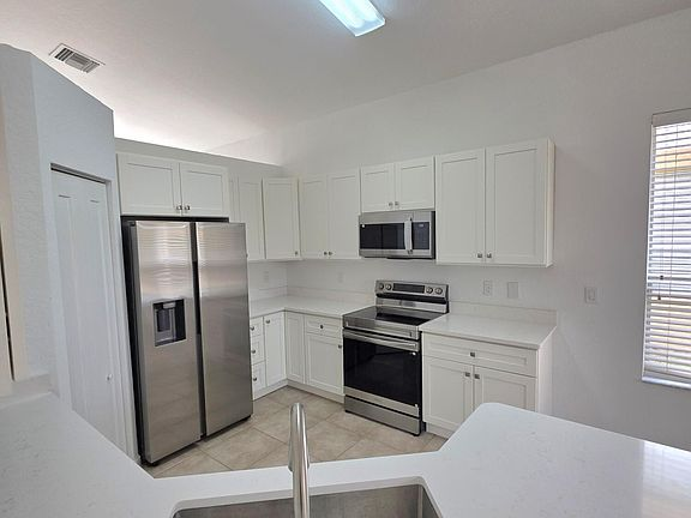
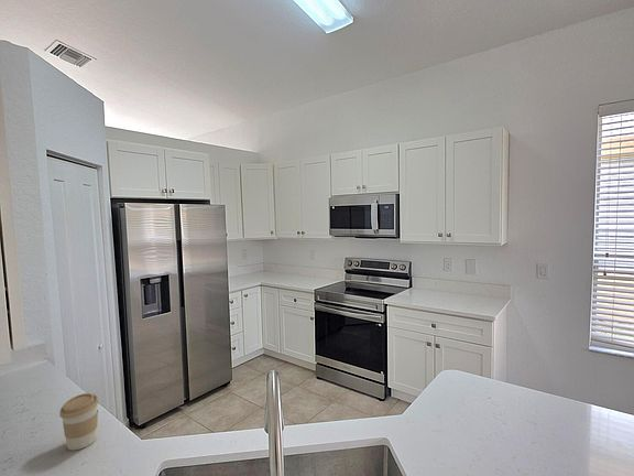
+ coffee cup (80, 420)
